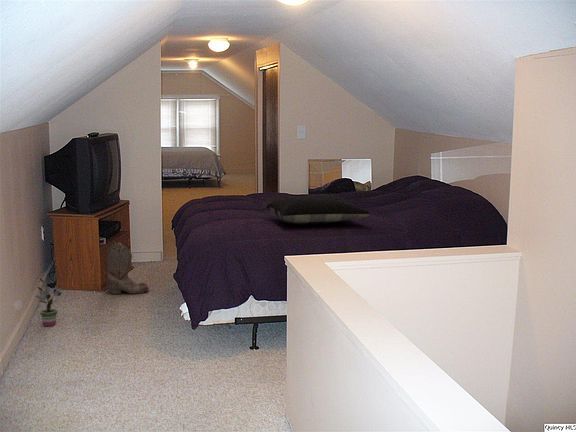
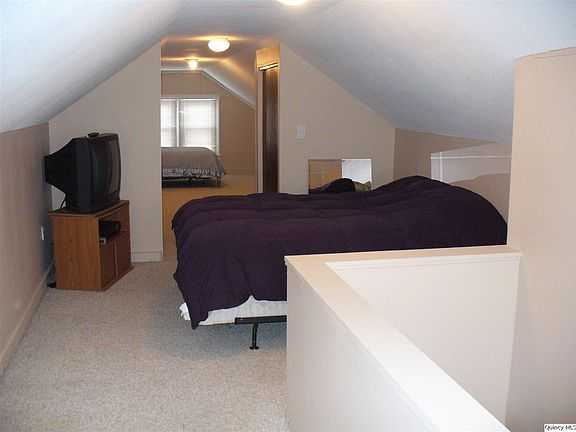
- pillow (315, 209)
- potted plant (50, 299)
- boots (127, 267)
